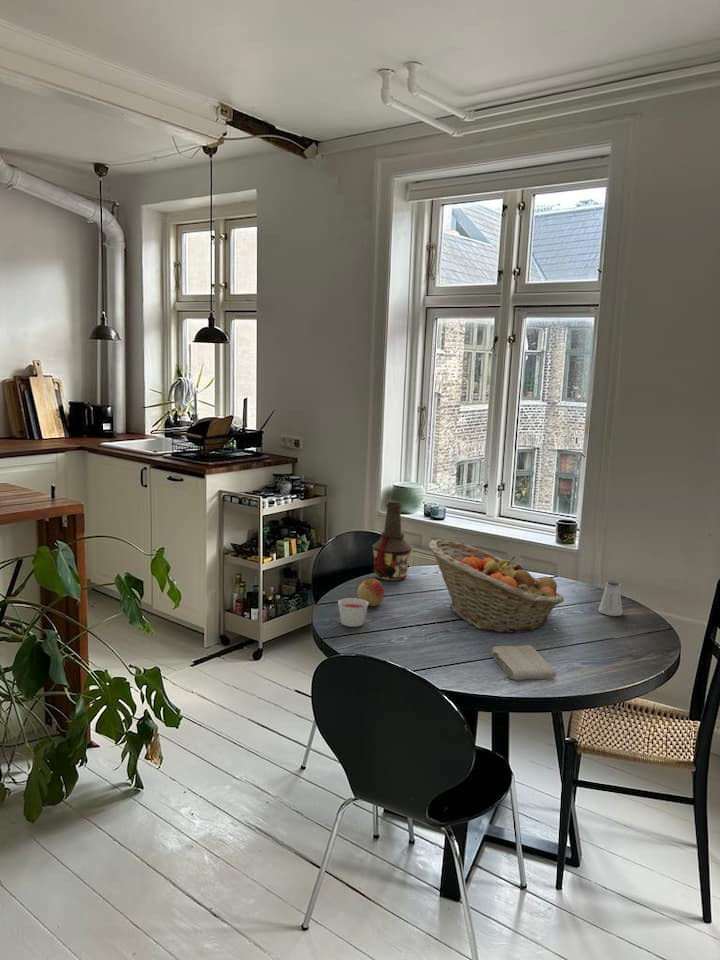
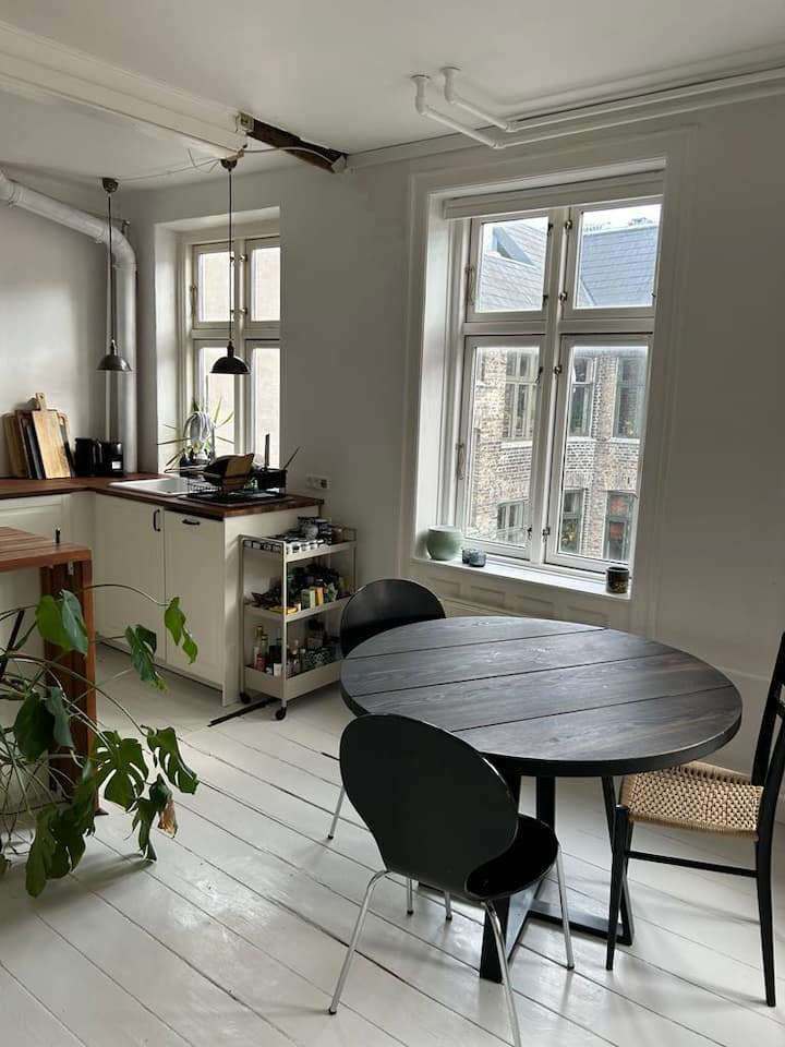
- fruit basket (492, 581)
- bottle (391, 540)
- apple (370, 592)
- saltshaker (611, 597)
- candle (352, 613)
- washcloth (522, 661)
